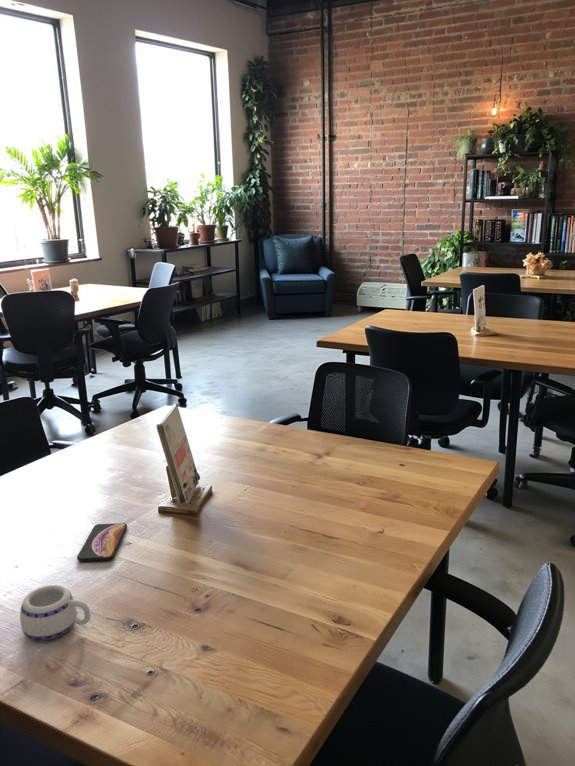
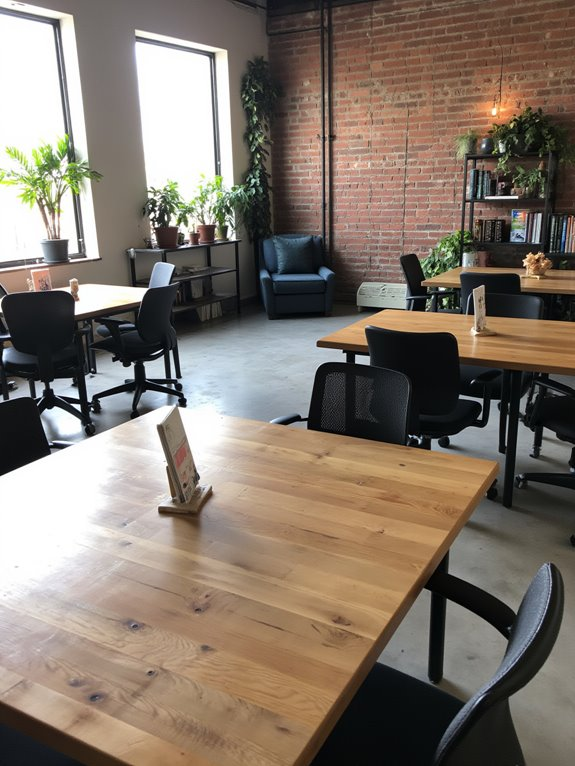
- smartphone (103, 541)
- mug (56, 611)
